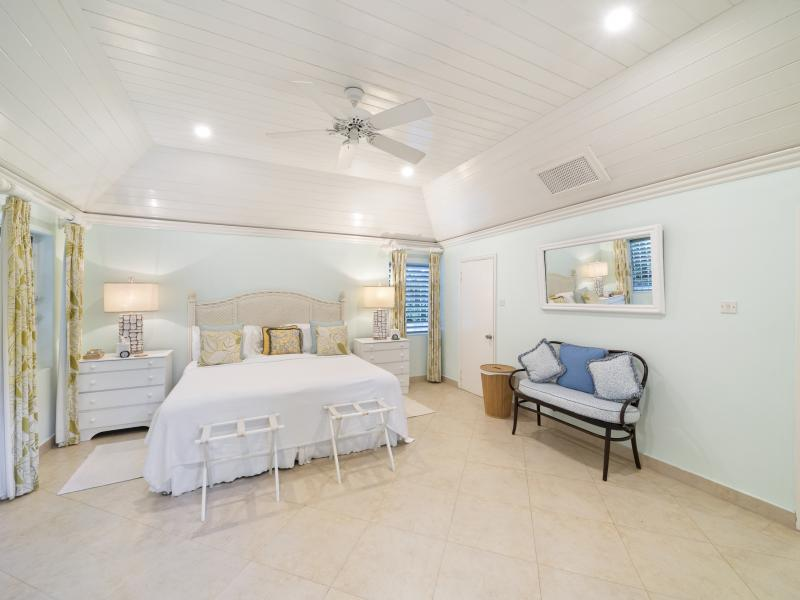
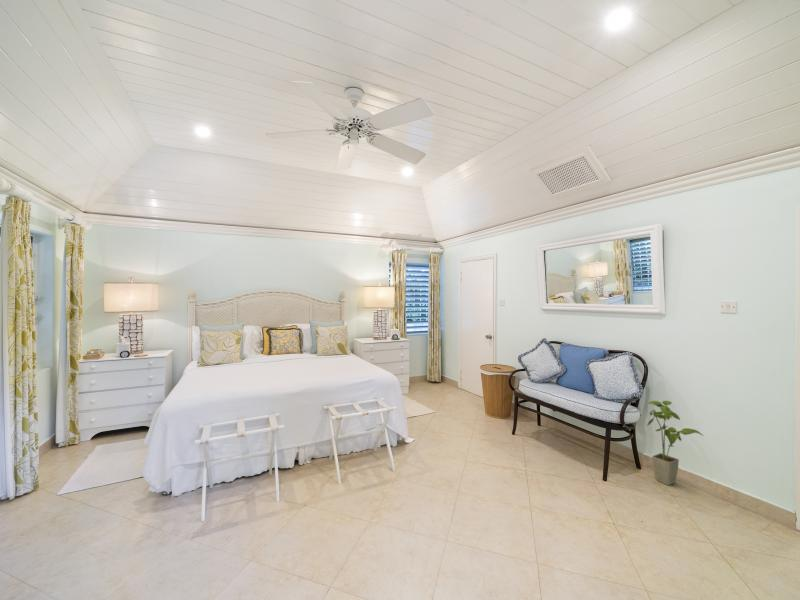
+ house plant (670, 443)
